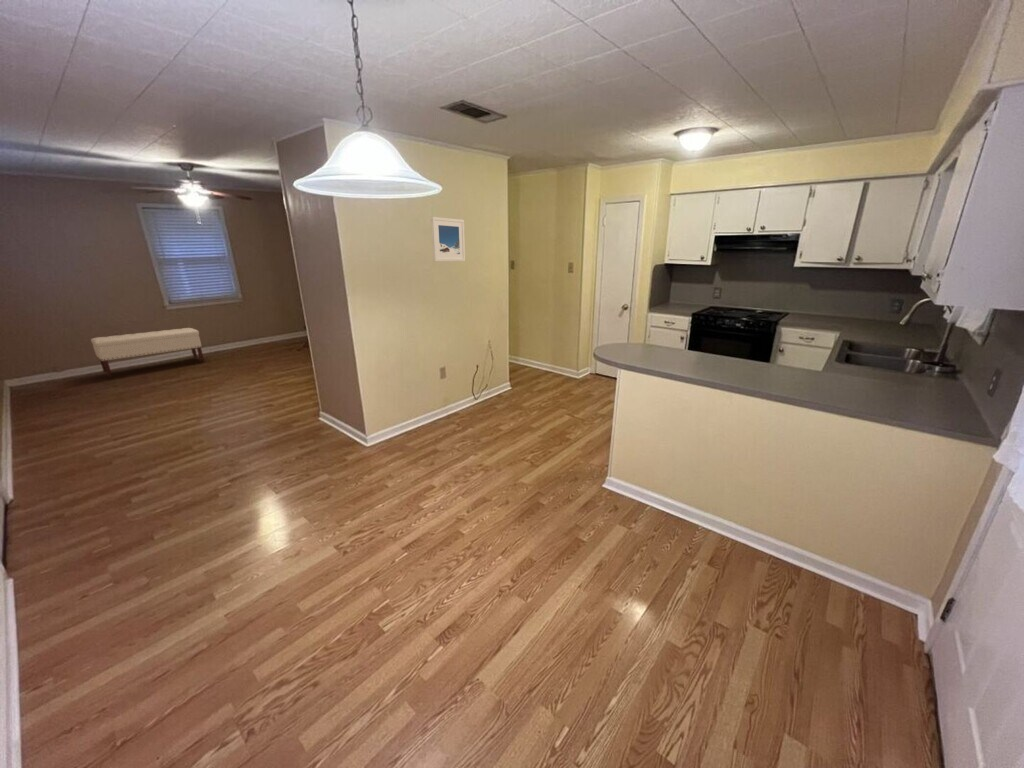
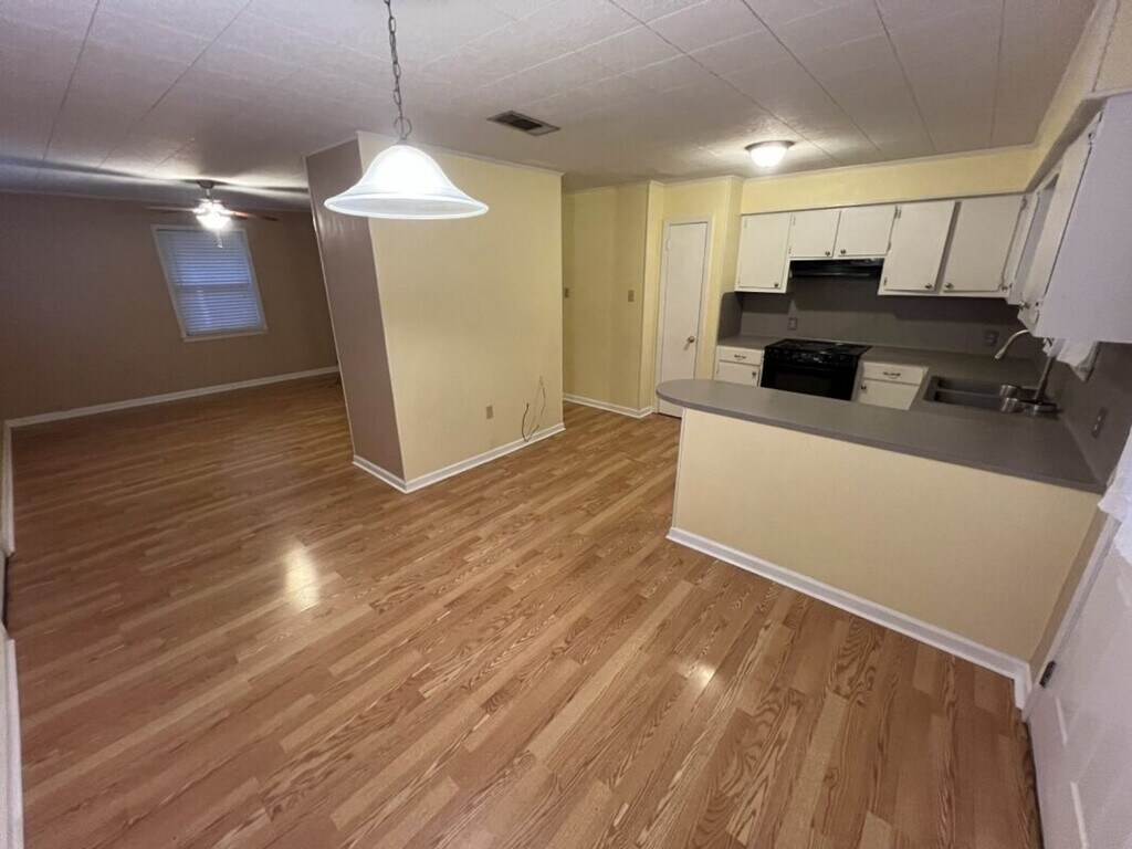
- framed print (449, 240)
- bench (151, 350)
